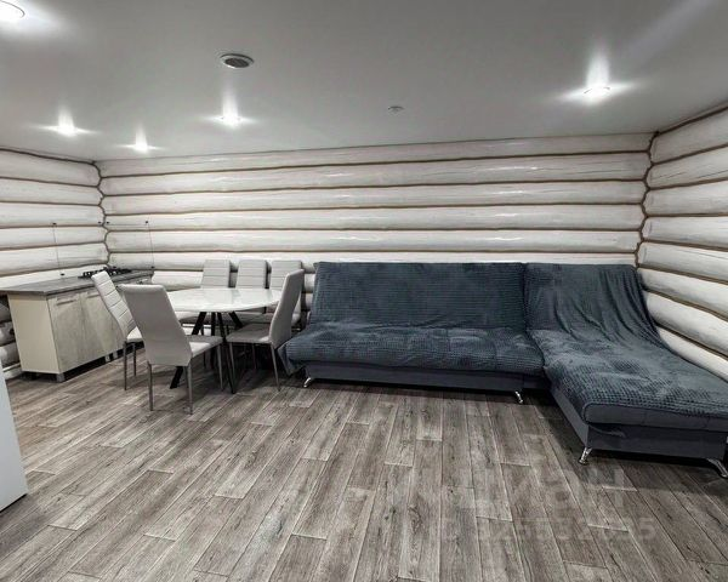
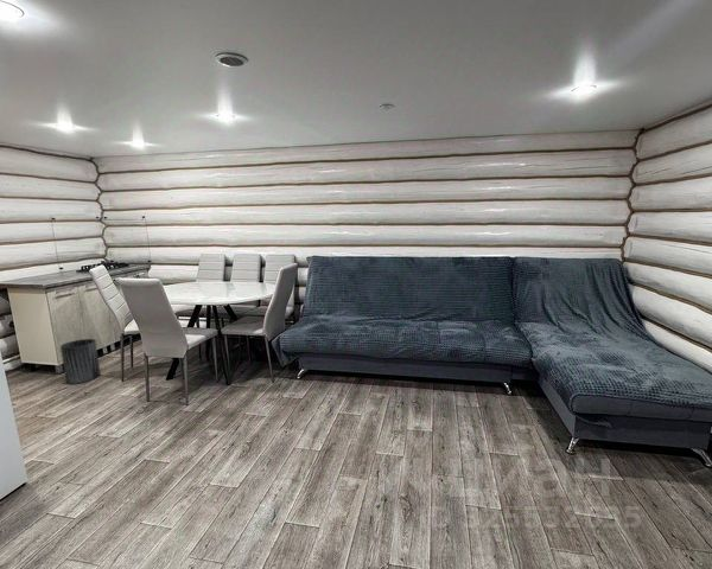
+ trash can (81, 360)
